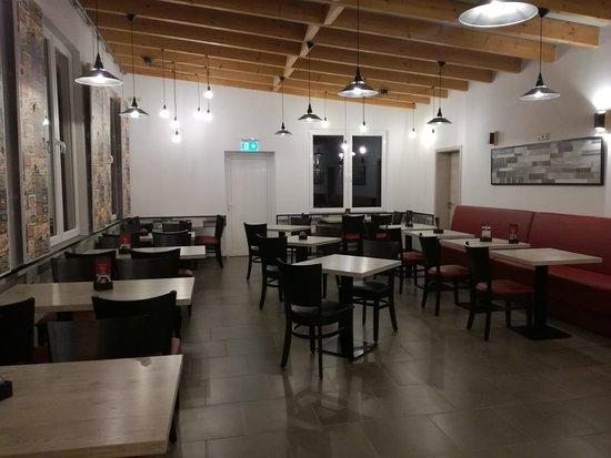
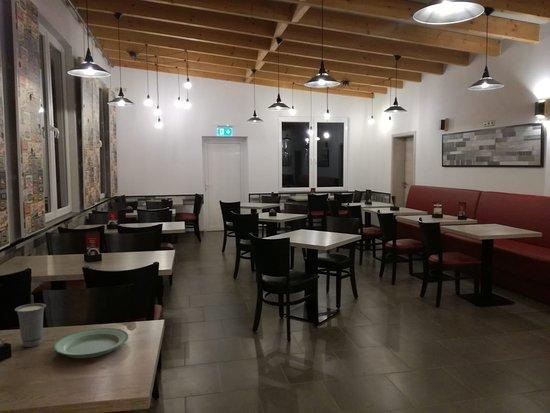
+ plate (92, 344)
+ cup (31, 325)
